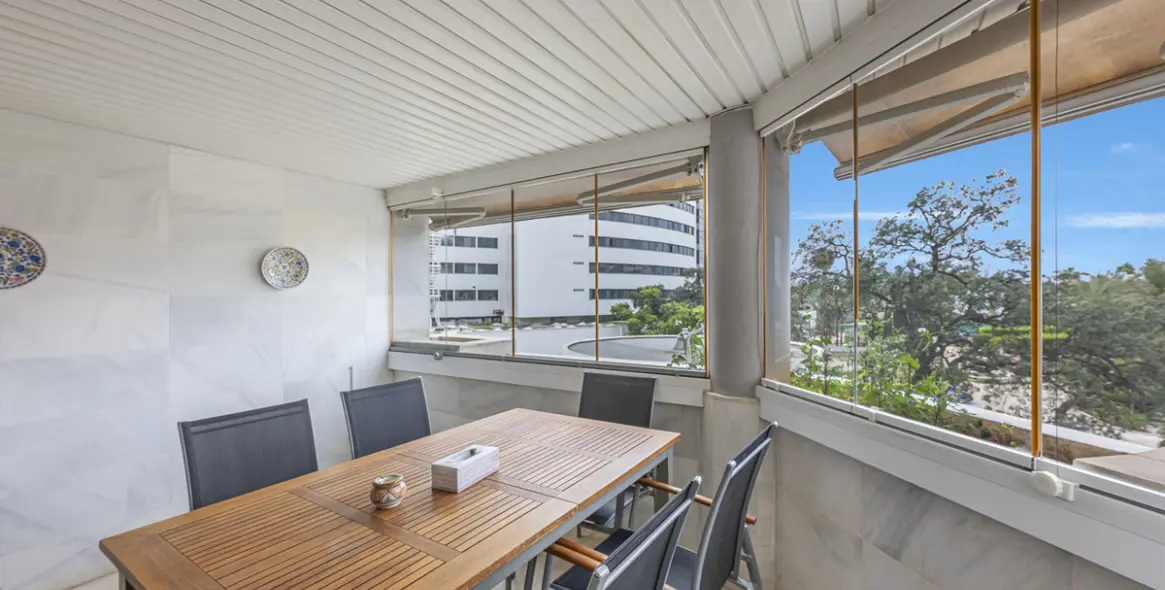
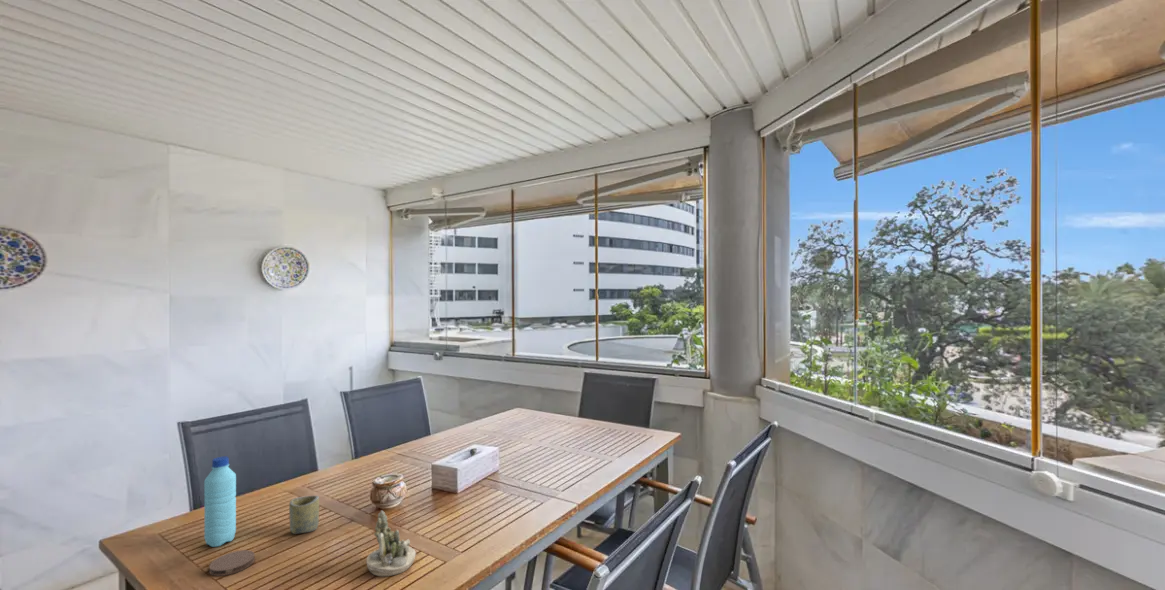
+ coaster (232, 562)
+ cup (304, 514)
+ succulent planter (391, 537)
+ water bottle (220, 500)
